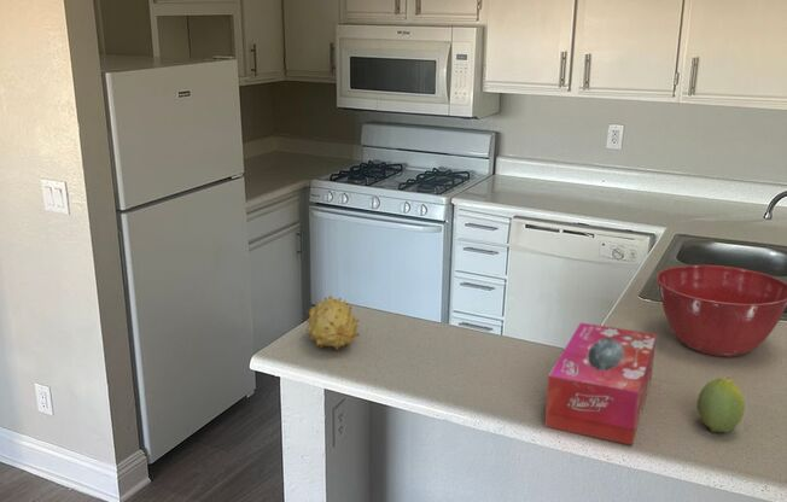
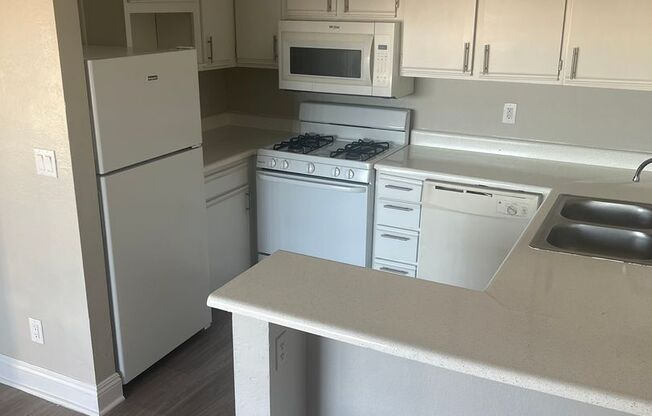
- mixing bowl (718, 314)
- fruit (721, 404)
- fruit (331, 320)
- tissue box (604, 378)
